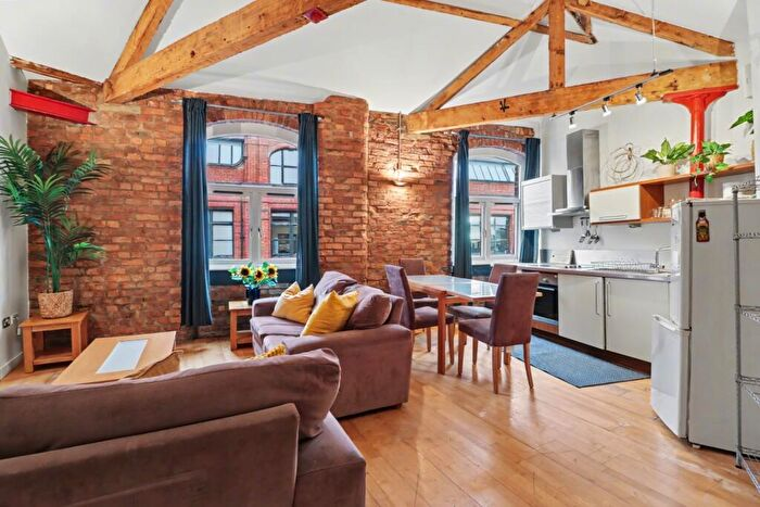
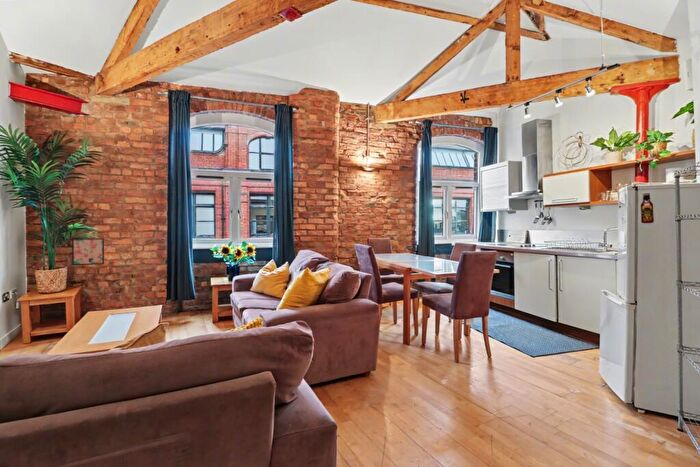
+ wall art (88, 251)
